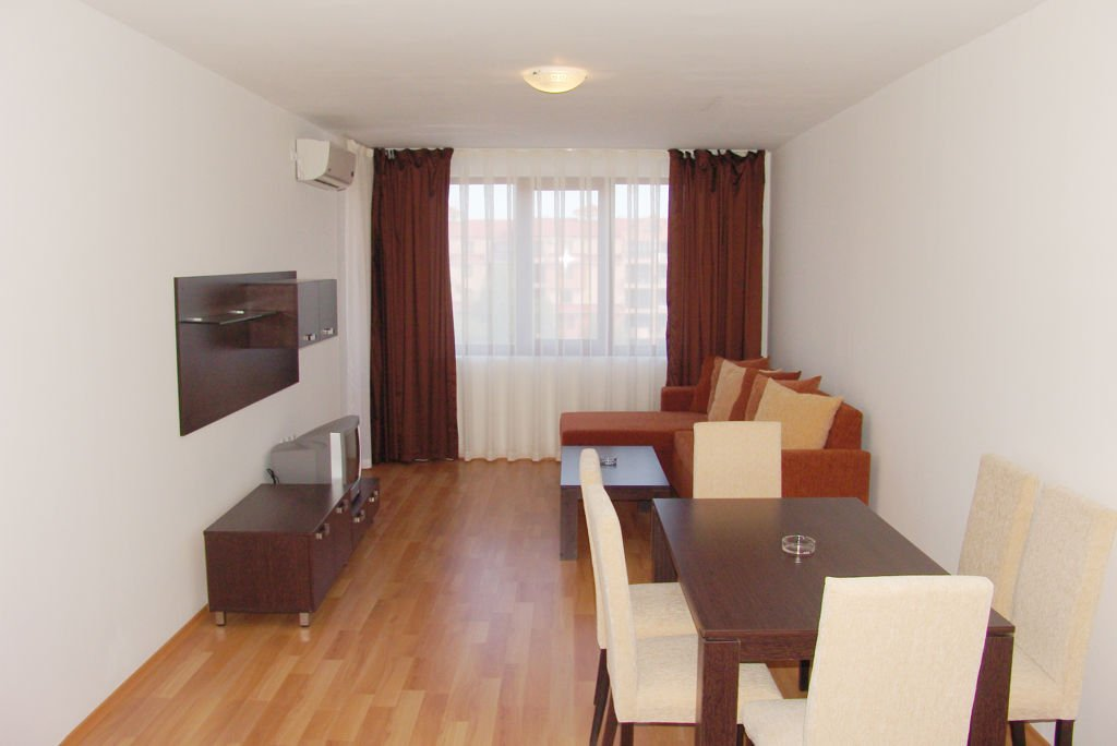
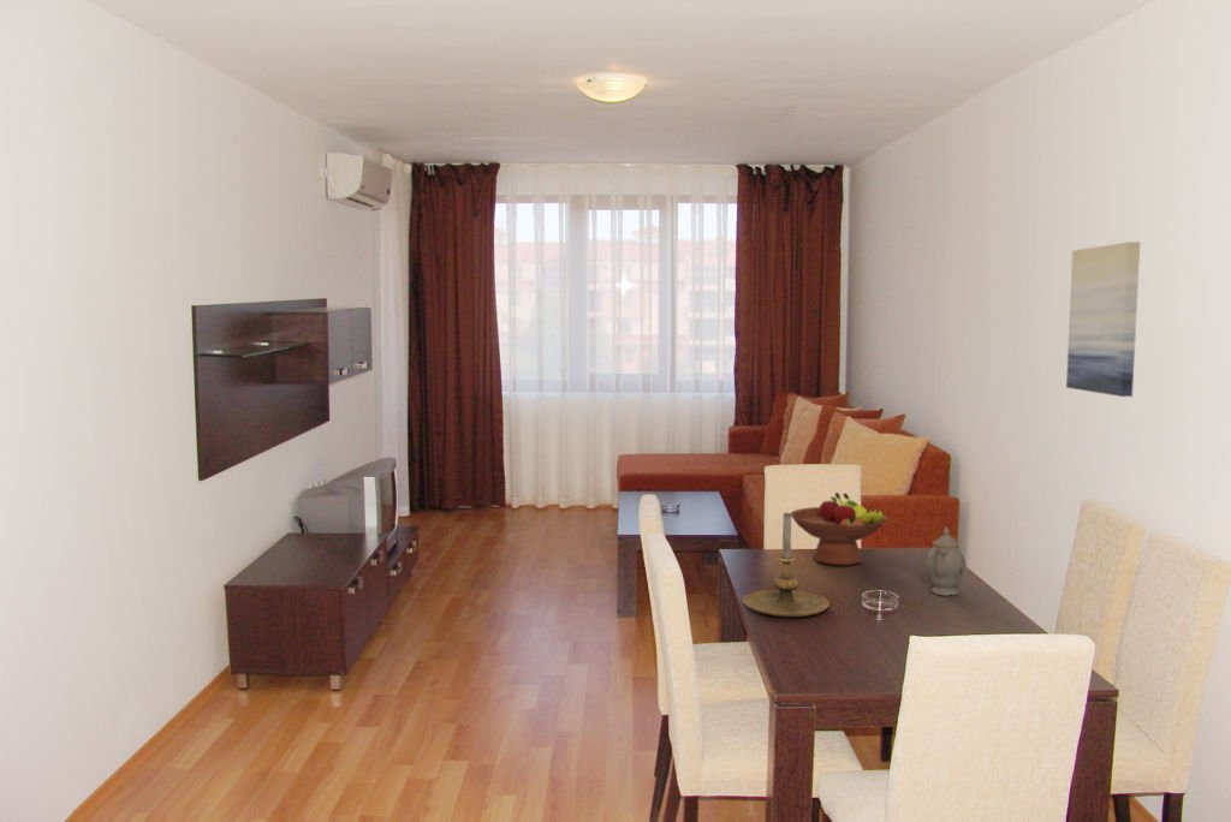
+ chinaware (945, 559)
+ candle holder (786, 559)
+ wall art (1100, 320)
+ fruit bowl (838, 529)
